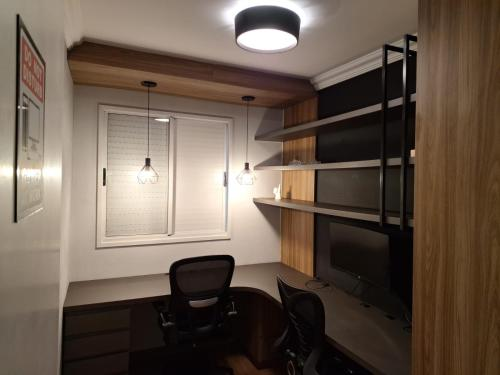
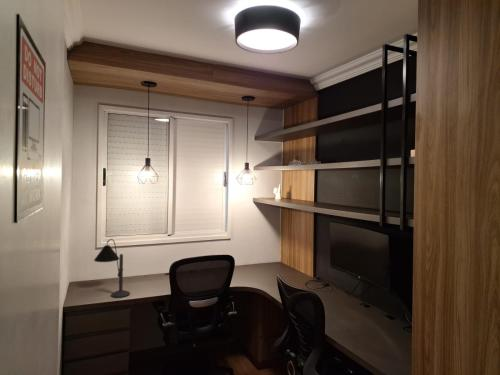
+ desk lamp (111, 261)
